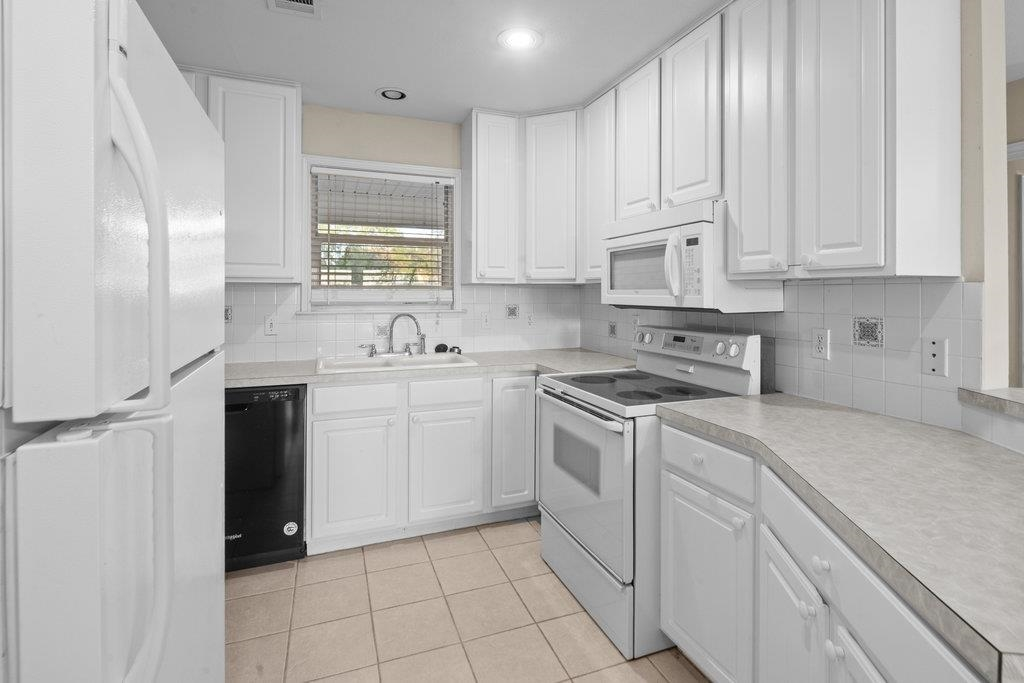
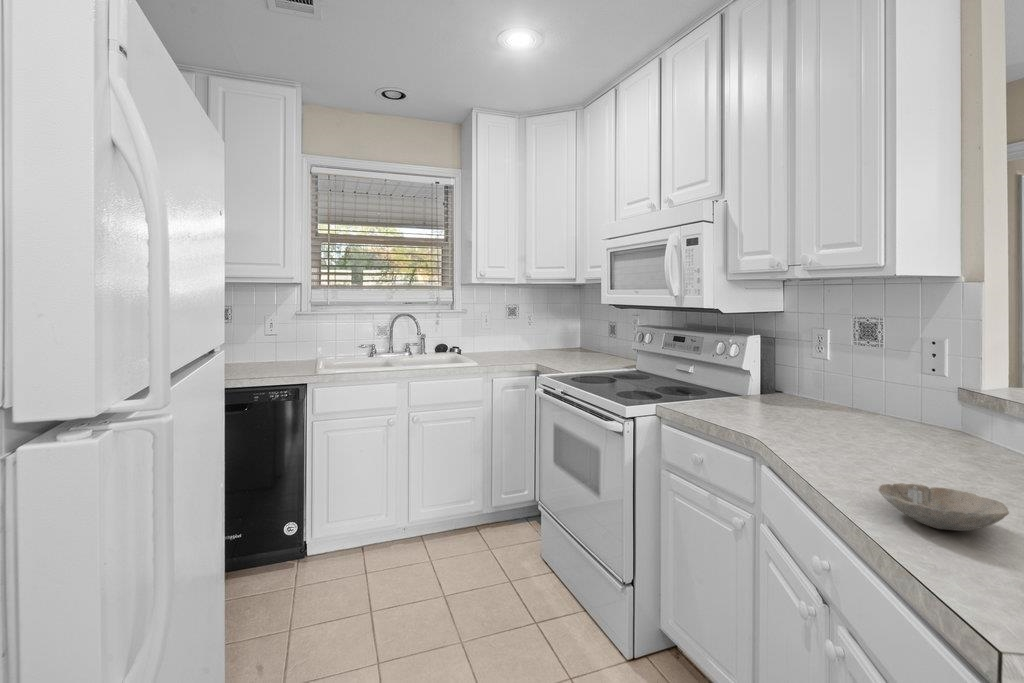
+ bowl (939, 510)
